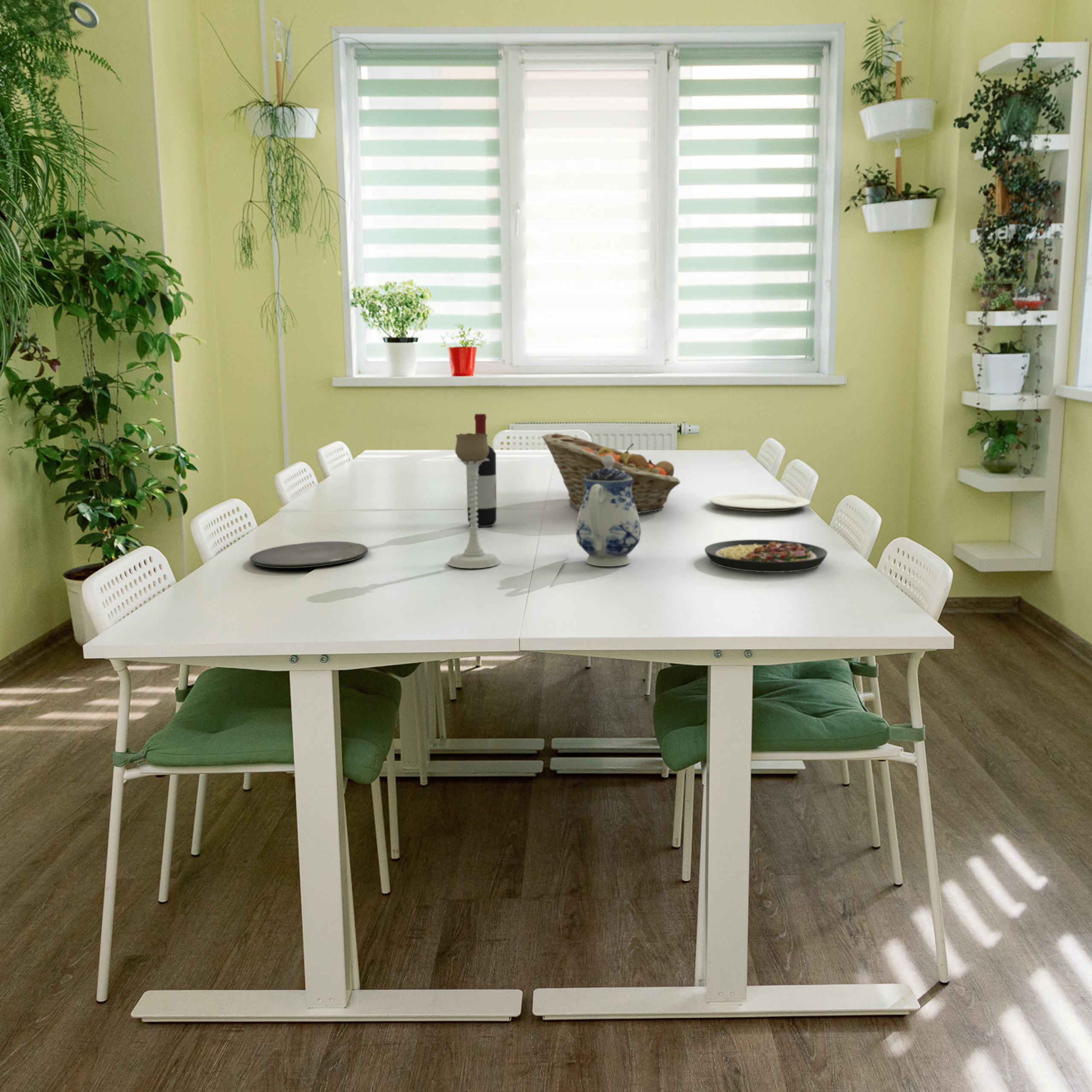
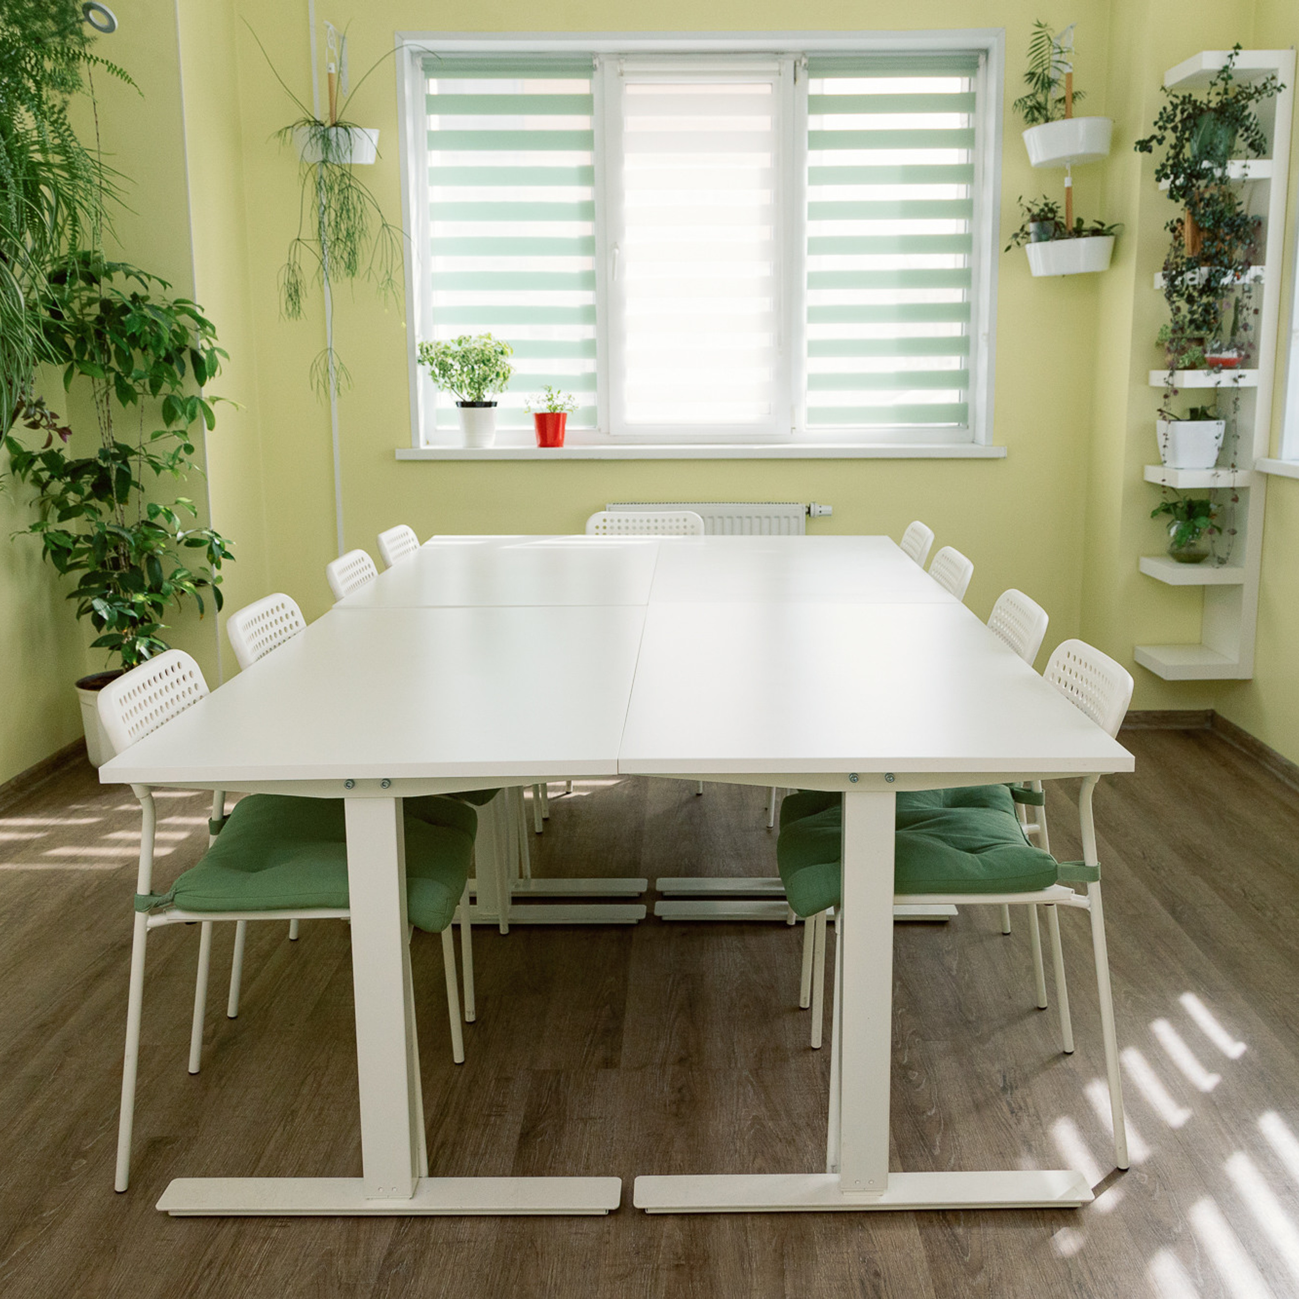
- candle holder (473, 499)
- plate (310, 554)
- plate (759, 503)
- fruit basket (612, 468)
- teapot (608, 509)
- wine bottle (481, 470)
- plate (765, 552)
